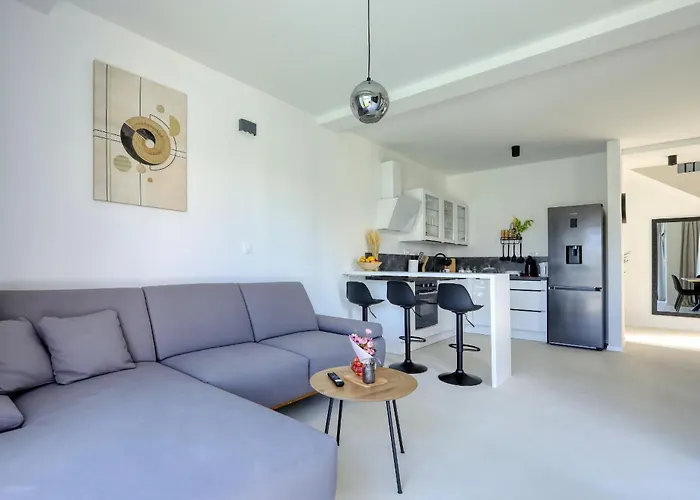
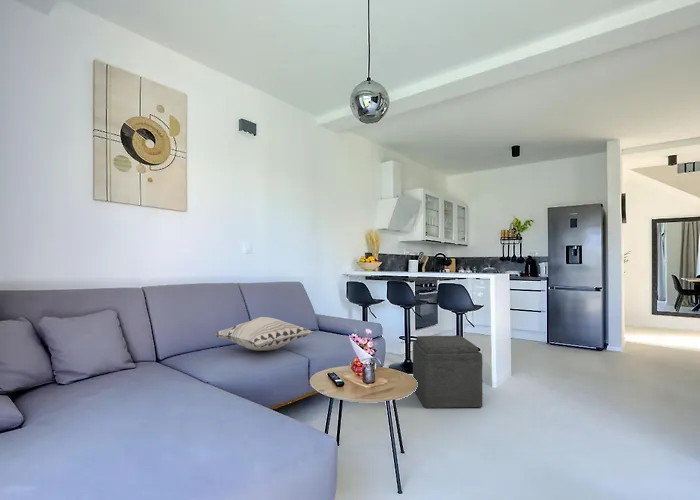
+ ottoman (445, 368)
+ decorative pillow (264, 333)
